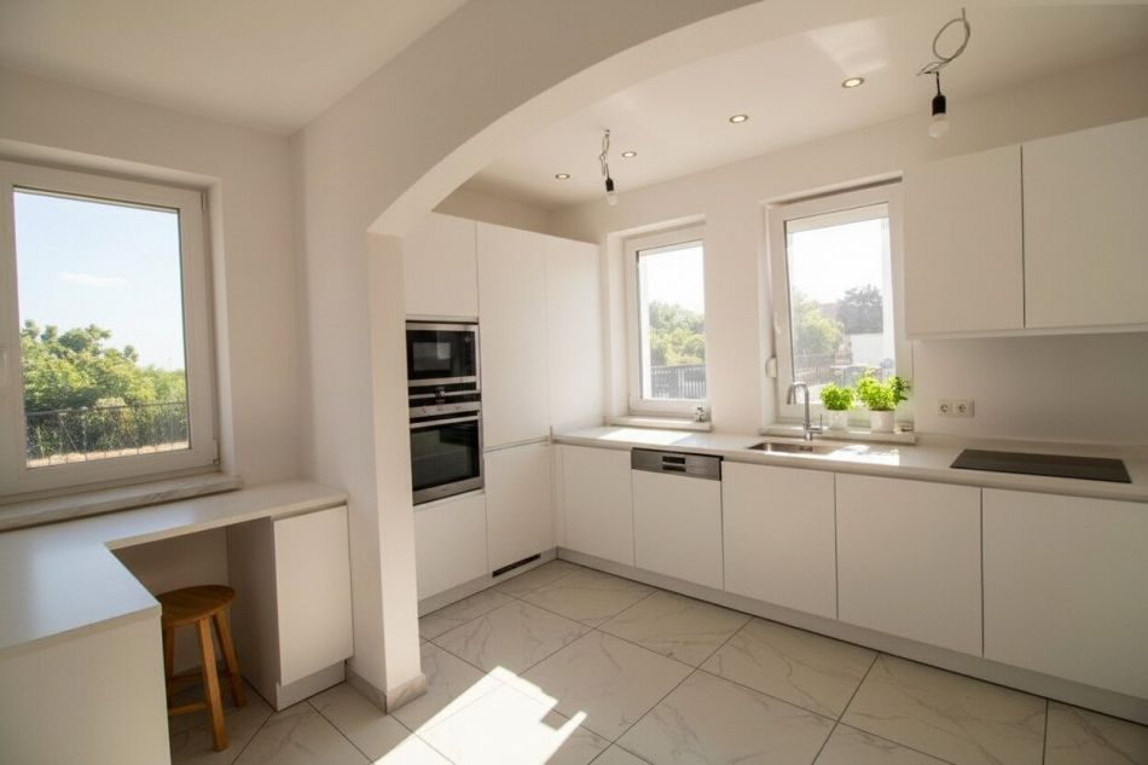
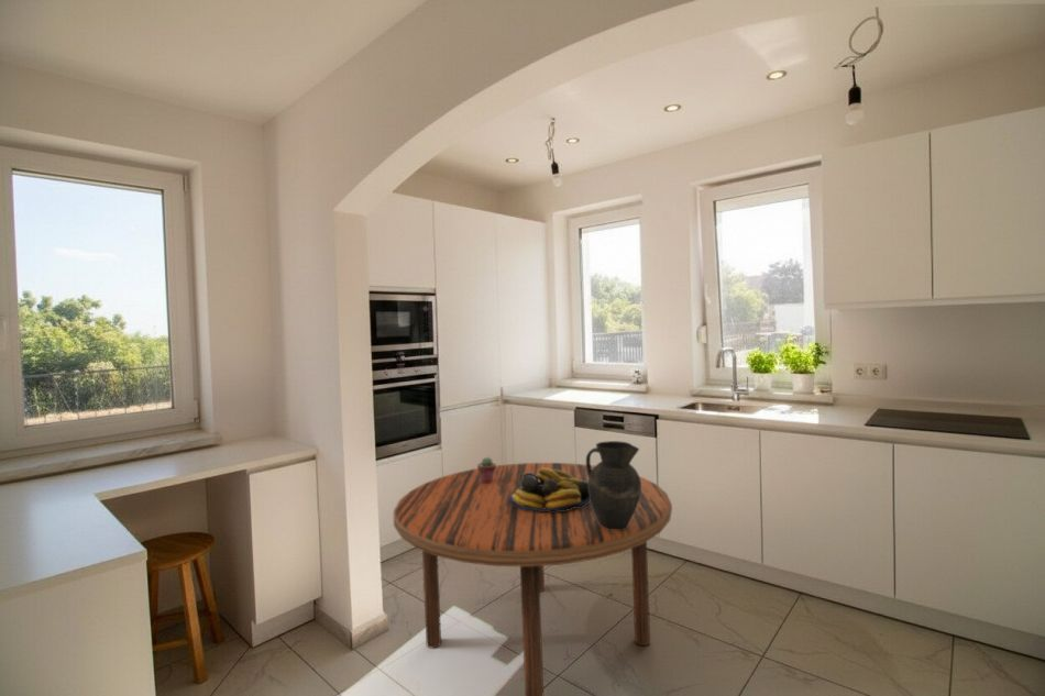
+ fruit bowl (549, 484)
+ potted succulent (486, 468)
+ pitcher (609, 483)
+ dining table (534, 568)
